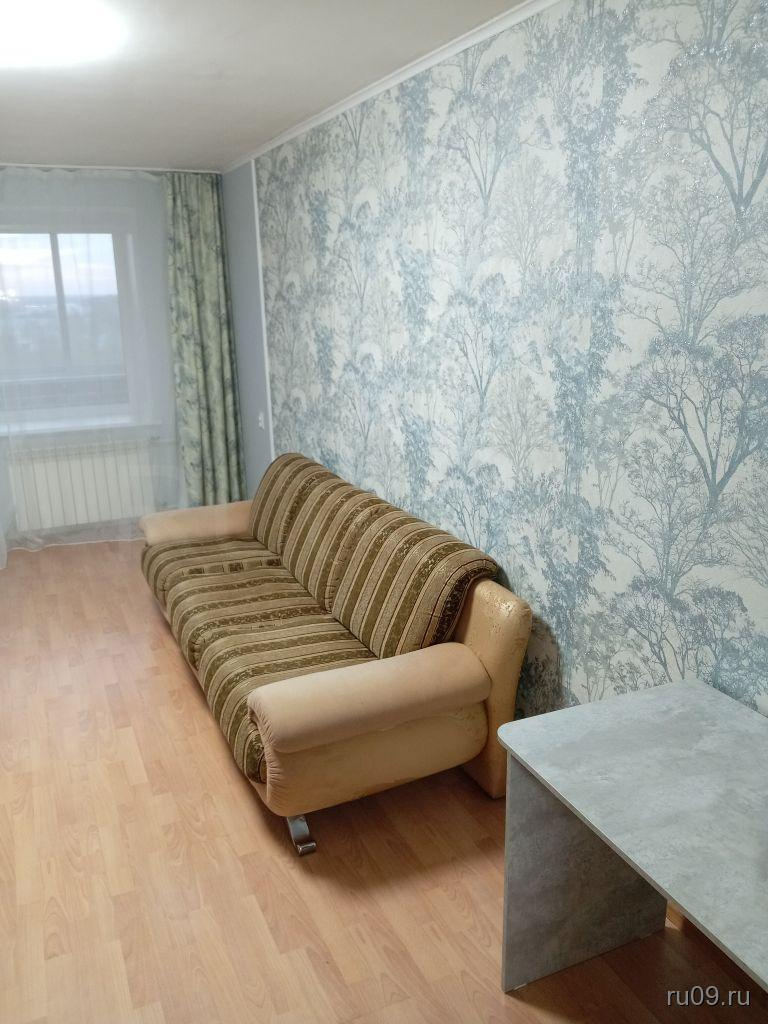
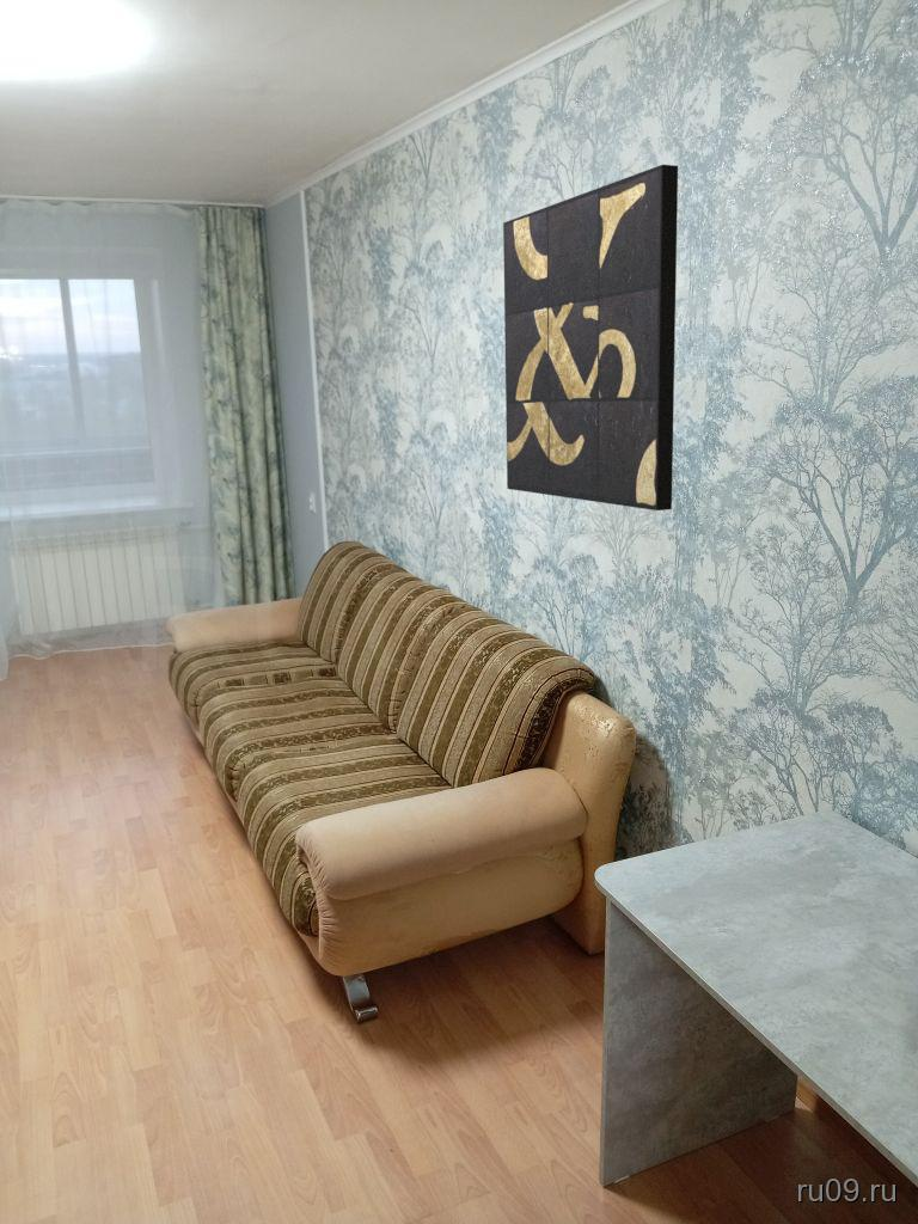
+ wall art (580, 351)
